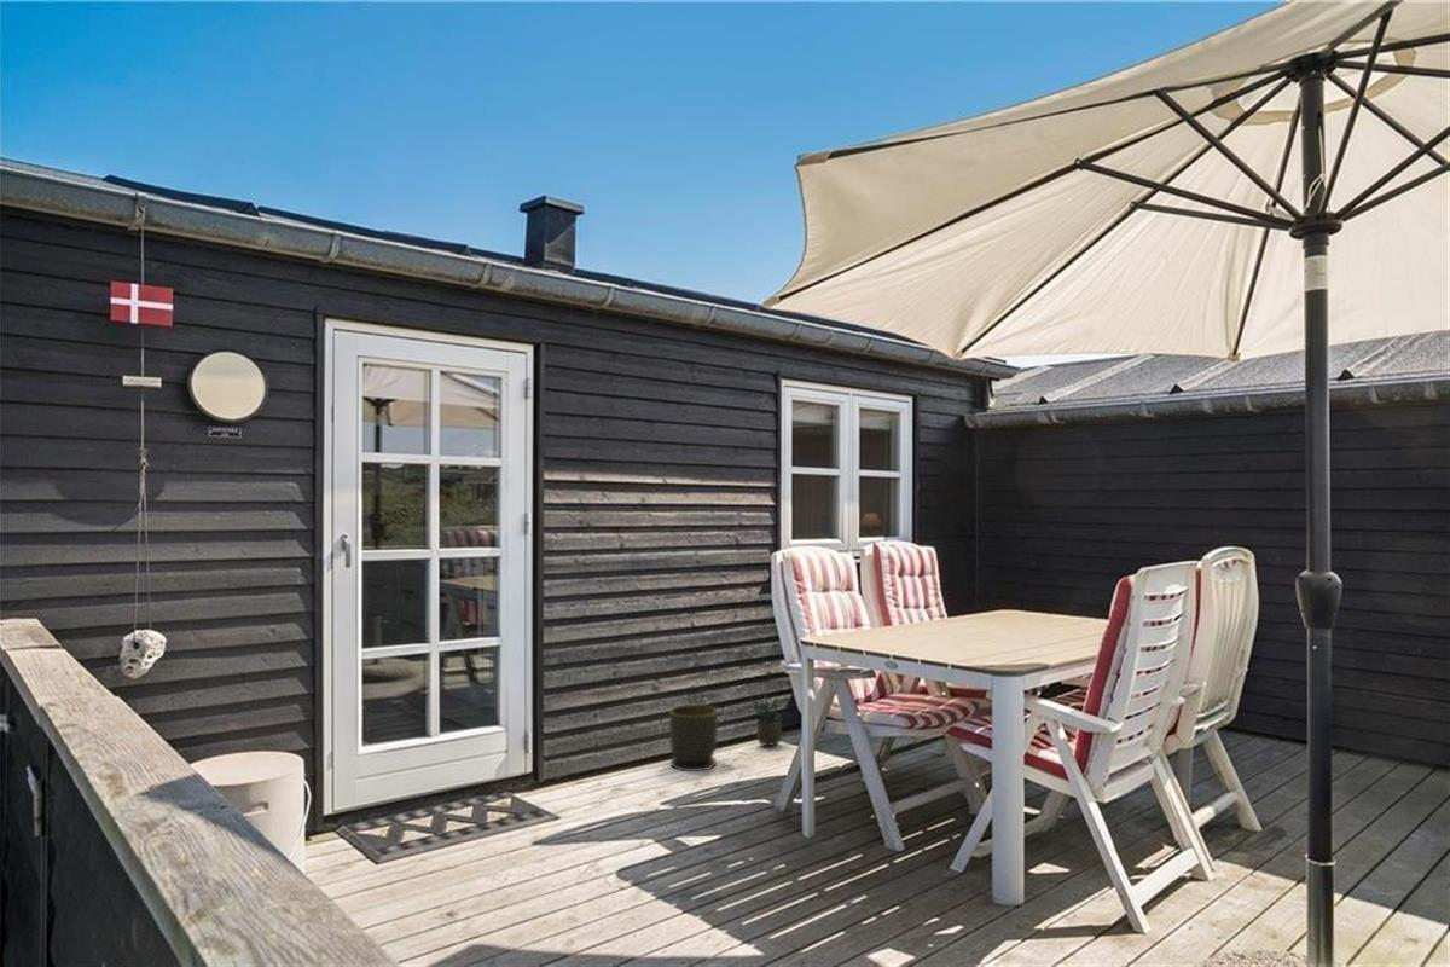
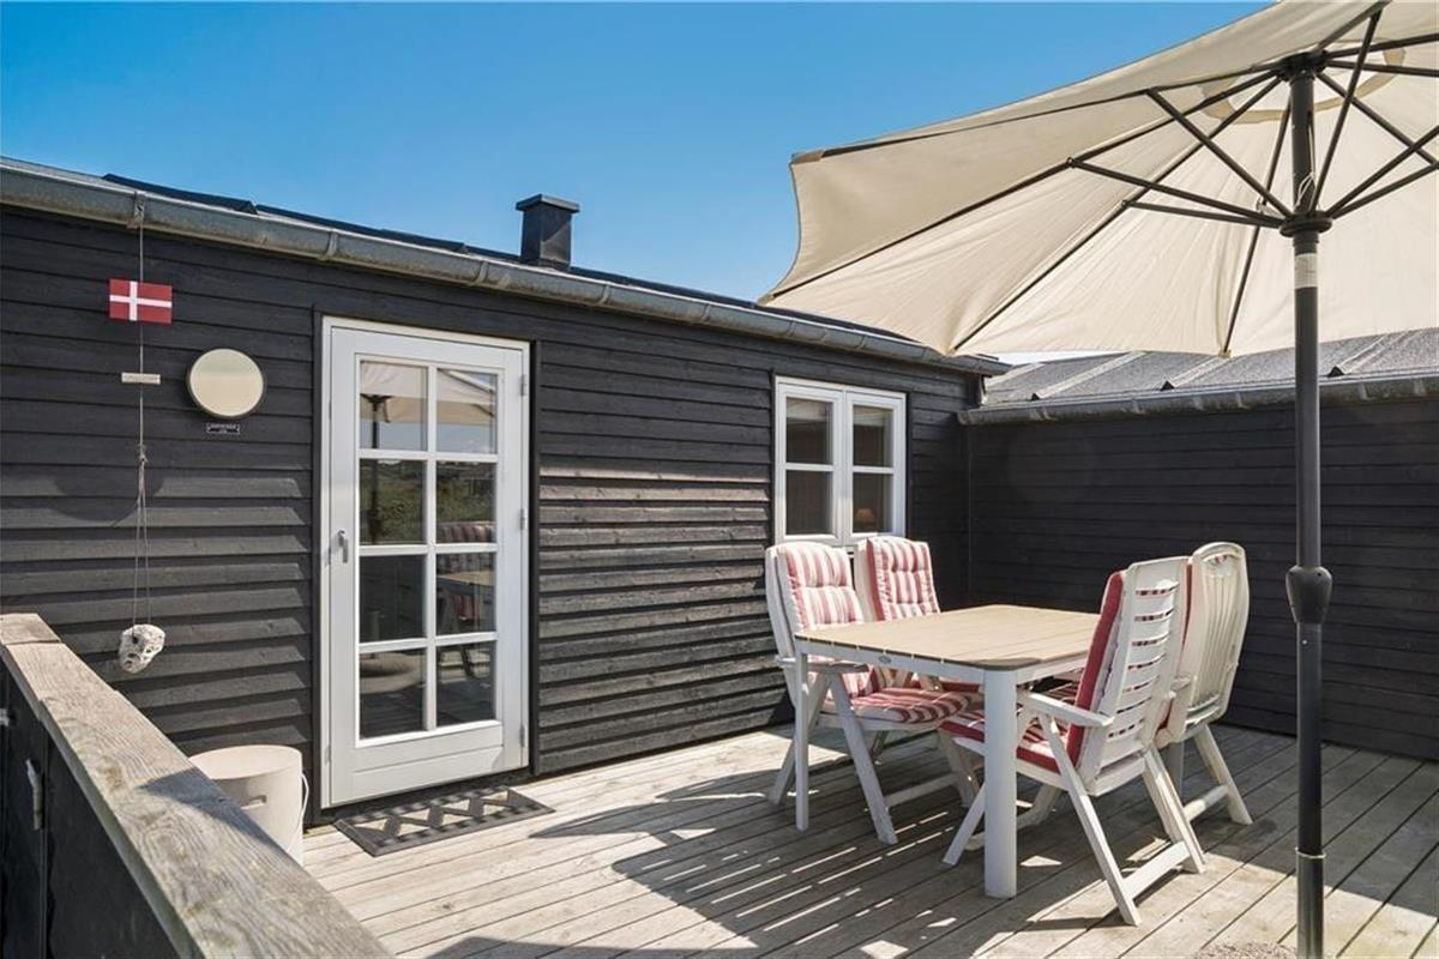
- planter pot (692, 737)
- potted plant (765, 714)
